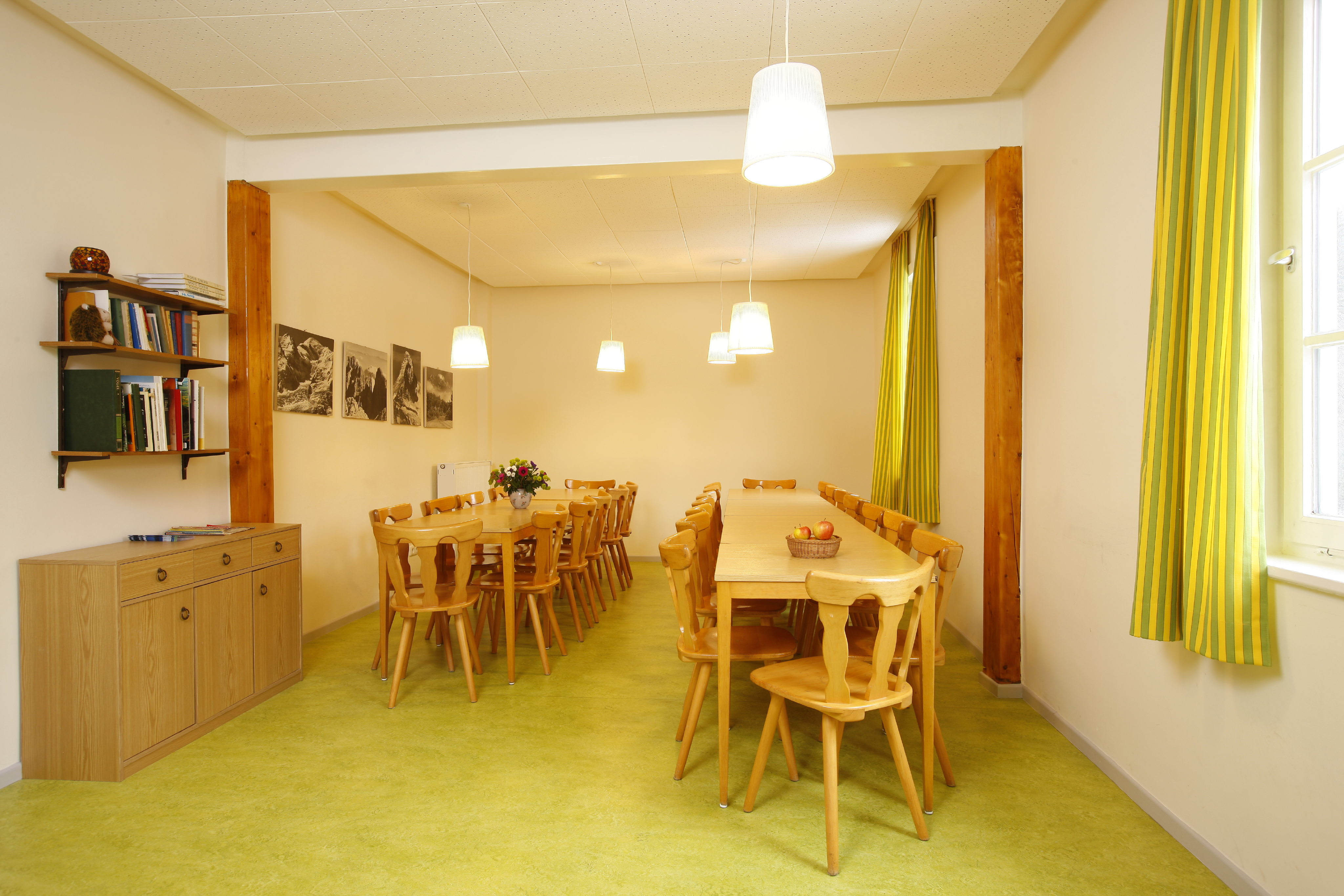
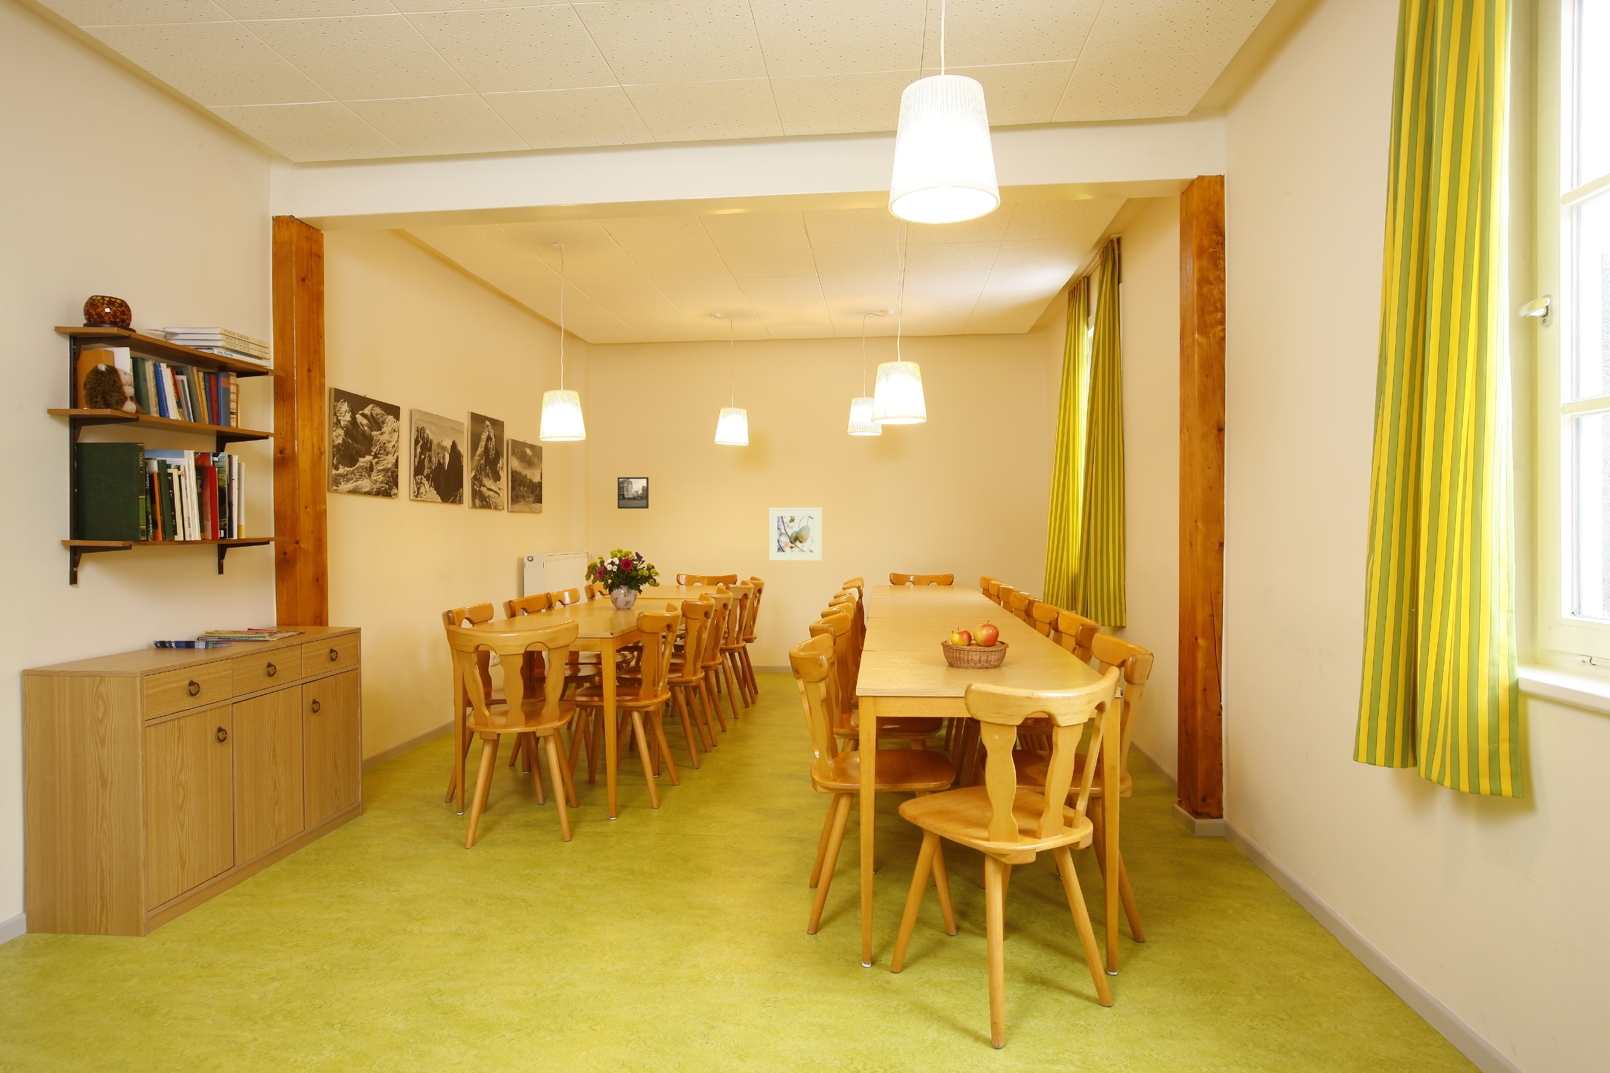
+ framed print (632, 492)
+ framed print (795, 534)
